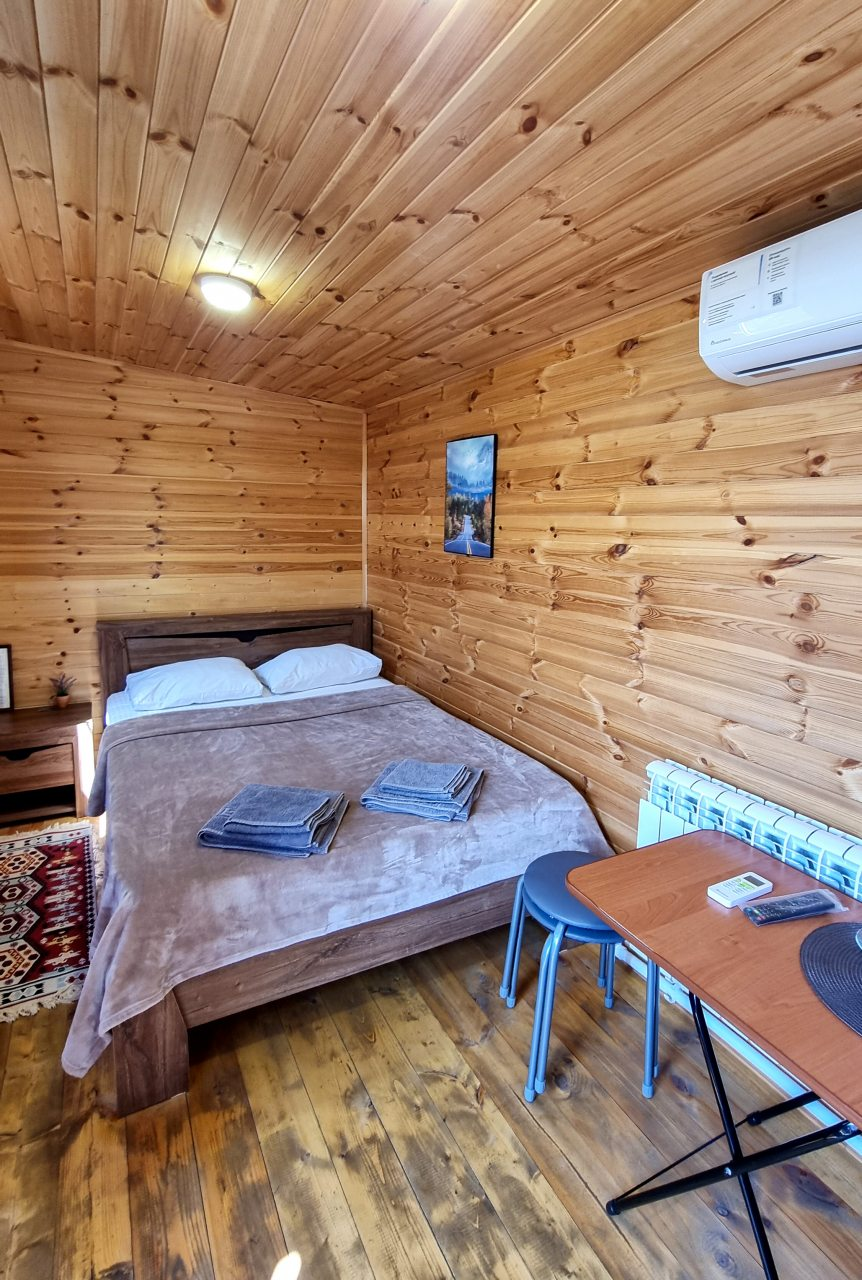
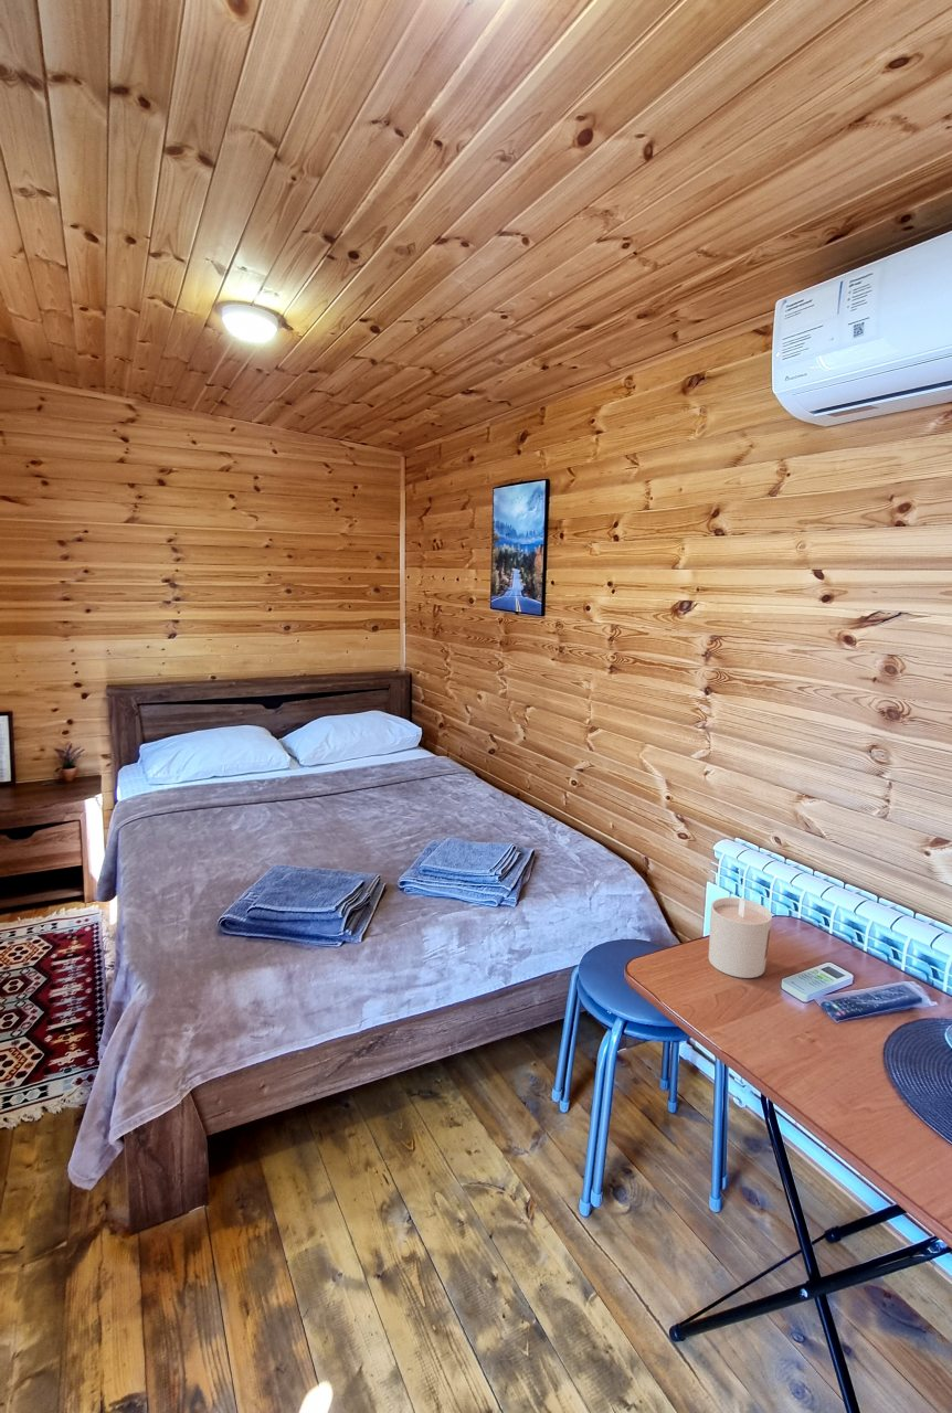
+ candle (739, 932)
